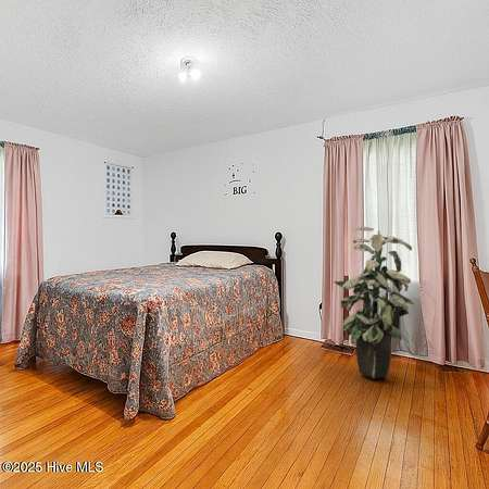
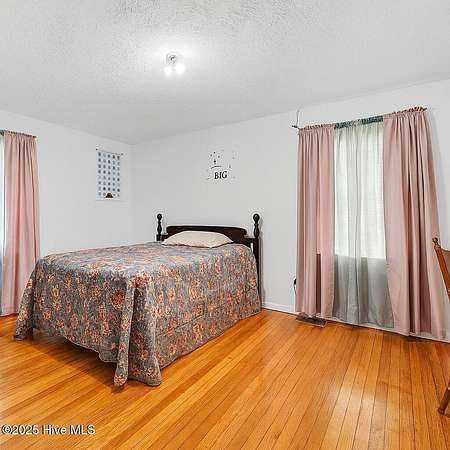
- indoor plant (371, 300)
